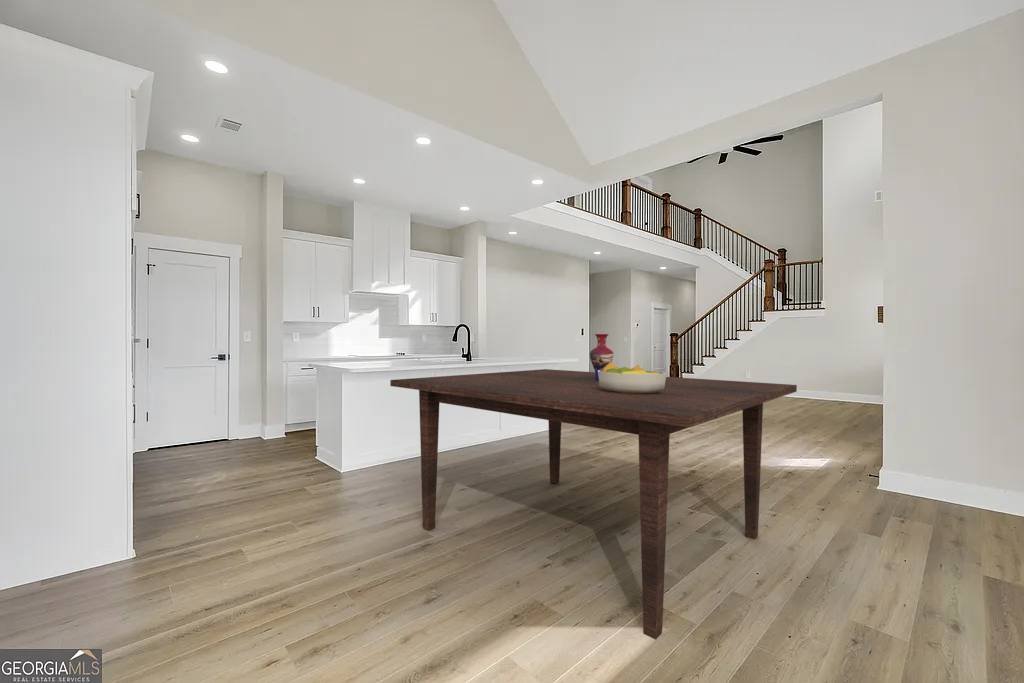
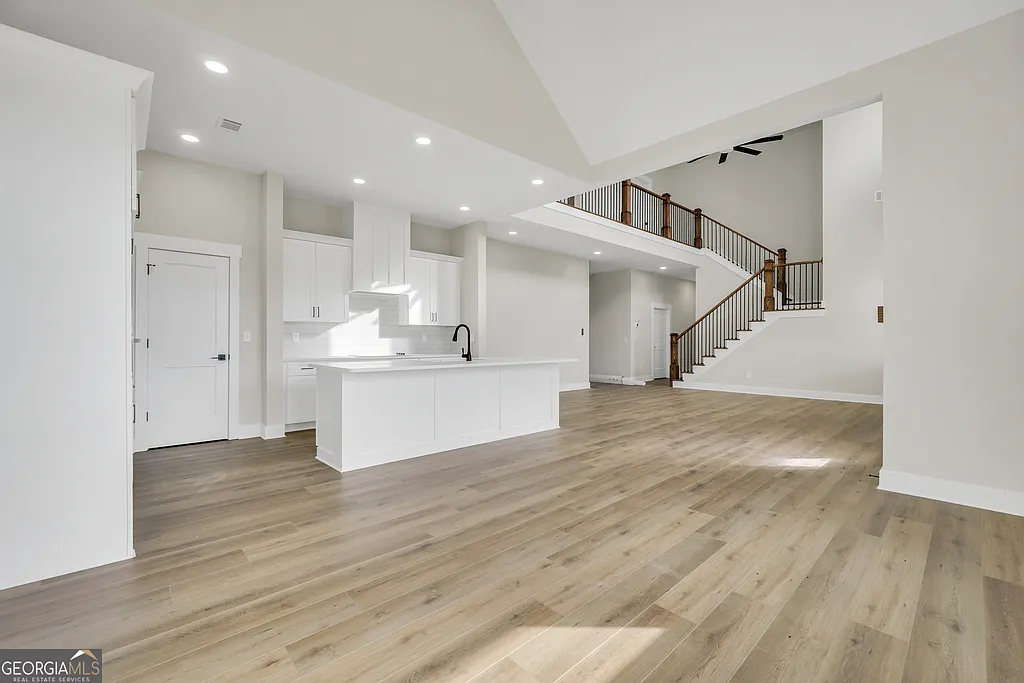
- table (559, 456)
- fruit bowl (630, 376)
- vase (601, 356)
